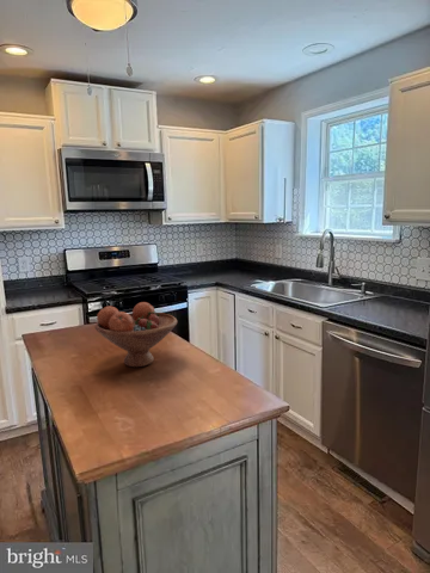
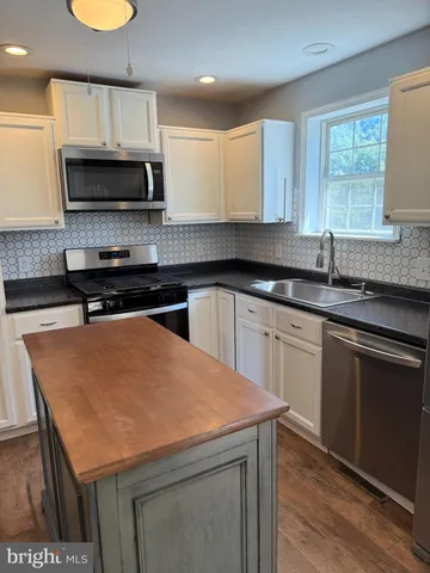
- fruit bowl (137, 333)
